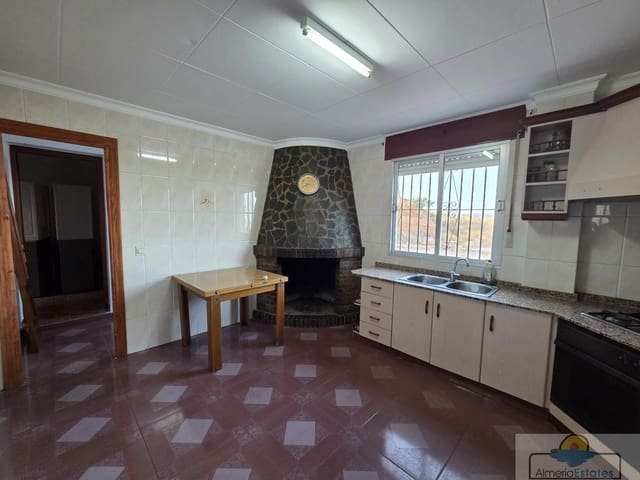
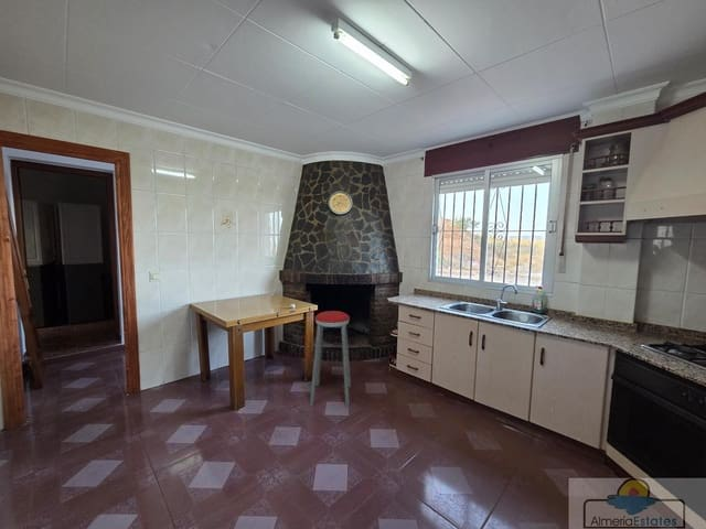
+ music stool (321, 350)
